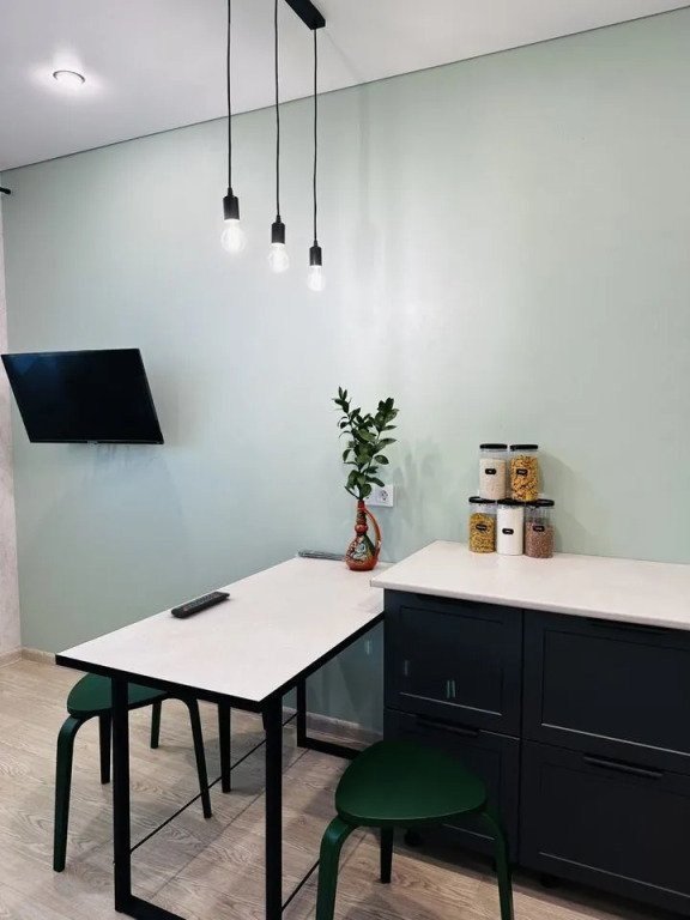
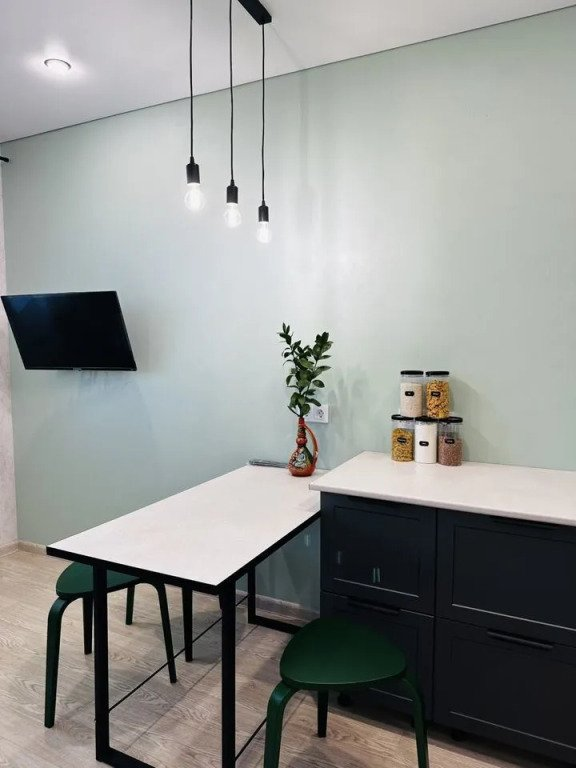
- remote control (201, 603)
